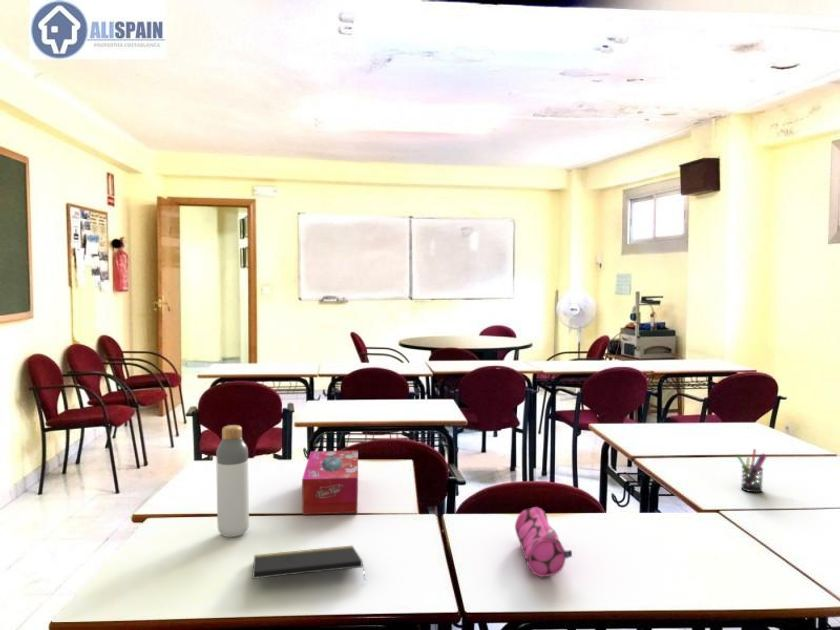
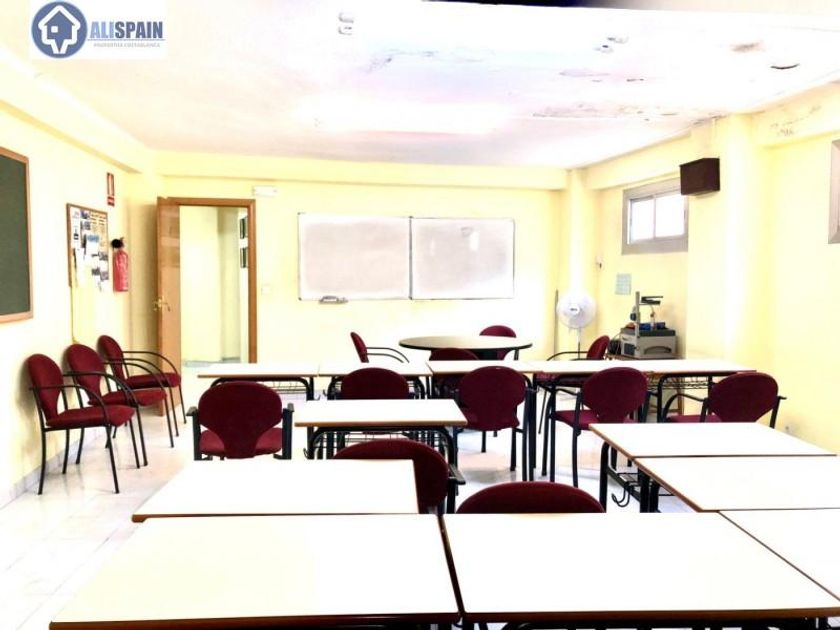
- bottle (232, 480)
- pen holder (750, 469)
- pencil case (539, 537)
- tissue box (332, 479)
- notepad (306, 561)
